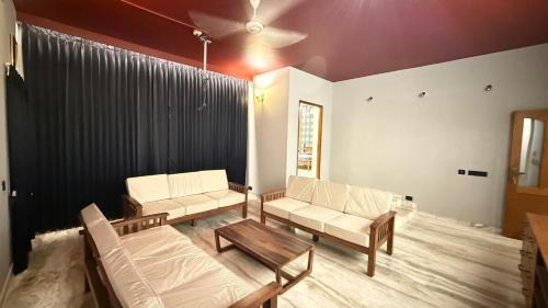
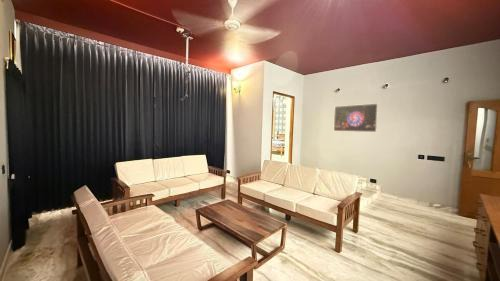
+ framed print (354, 118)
